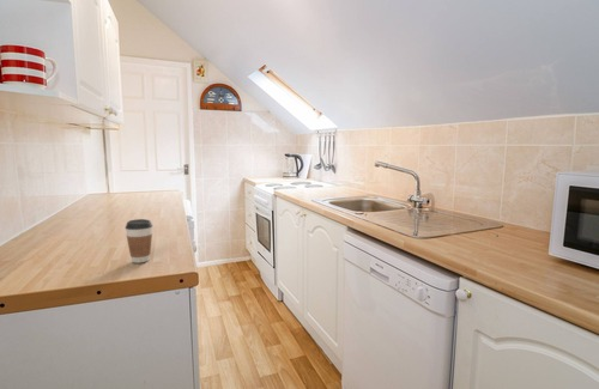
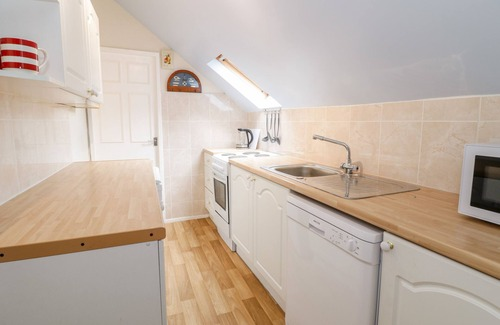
- coffee cup (139, 241)
